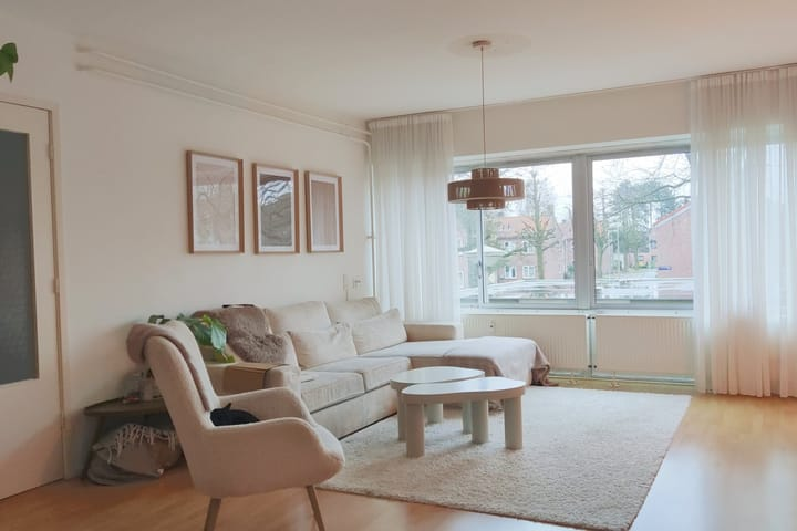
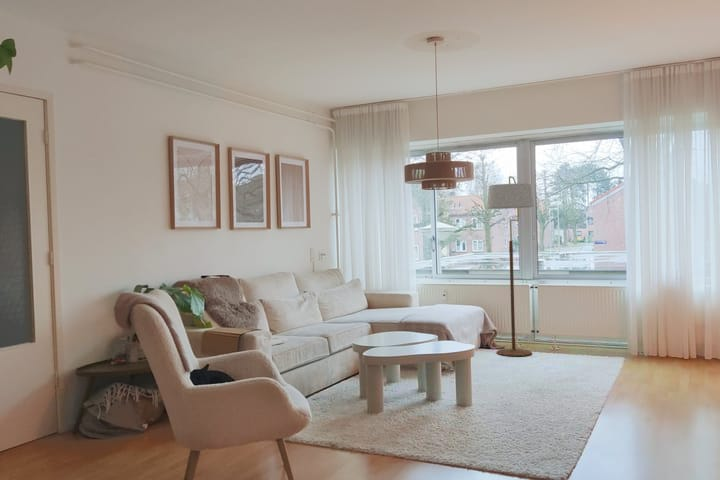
+ floor lamp (512, 264)
